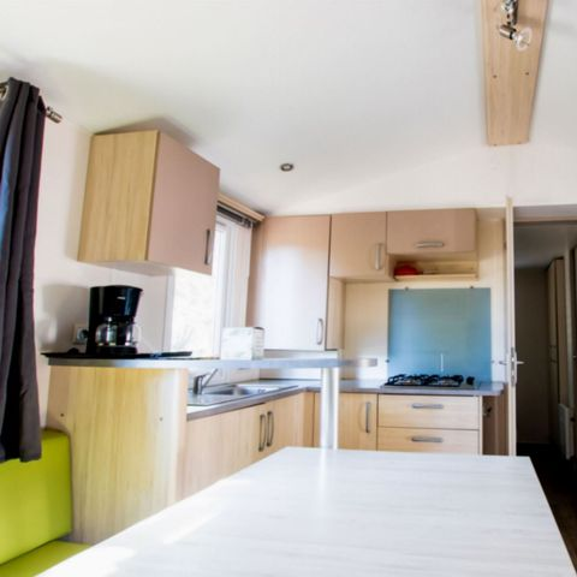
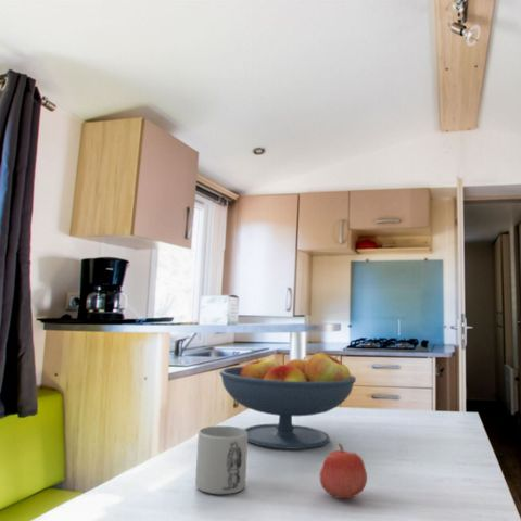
+ apple (343, 470)
+ mug (216, 456)
+ fruit bowl (285, 393)
